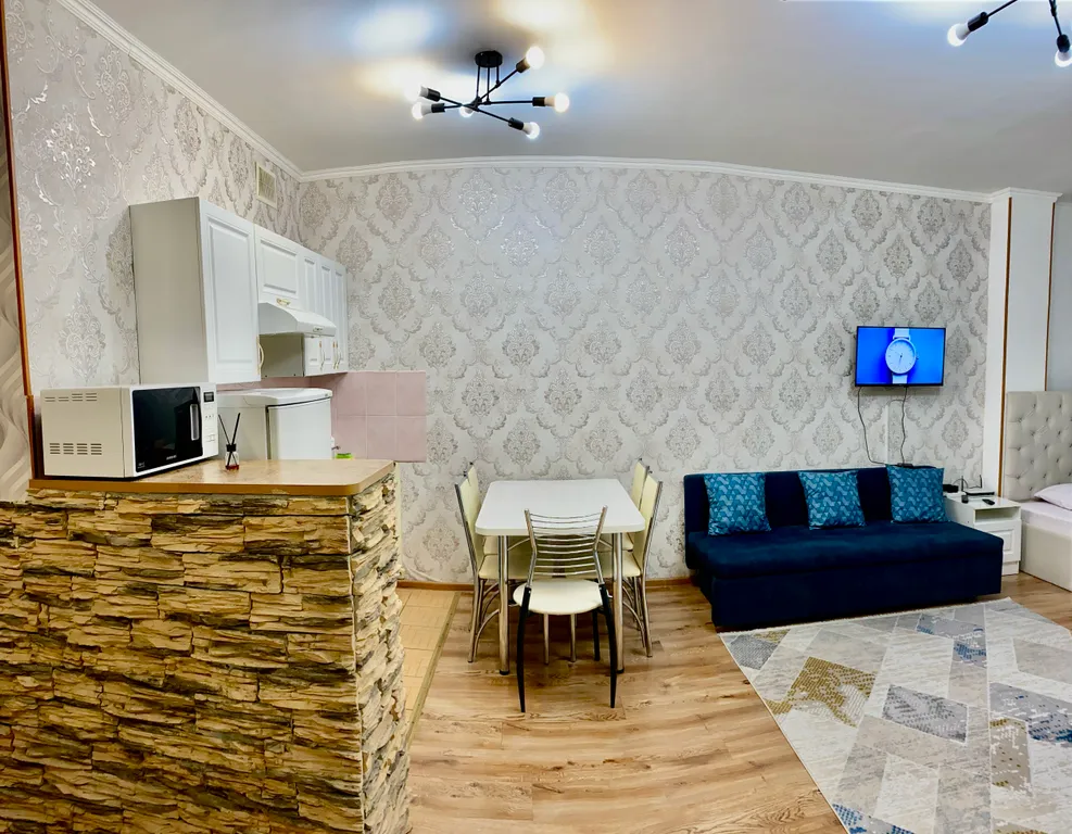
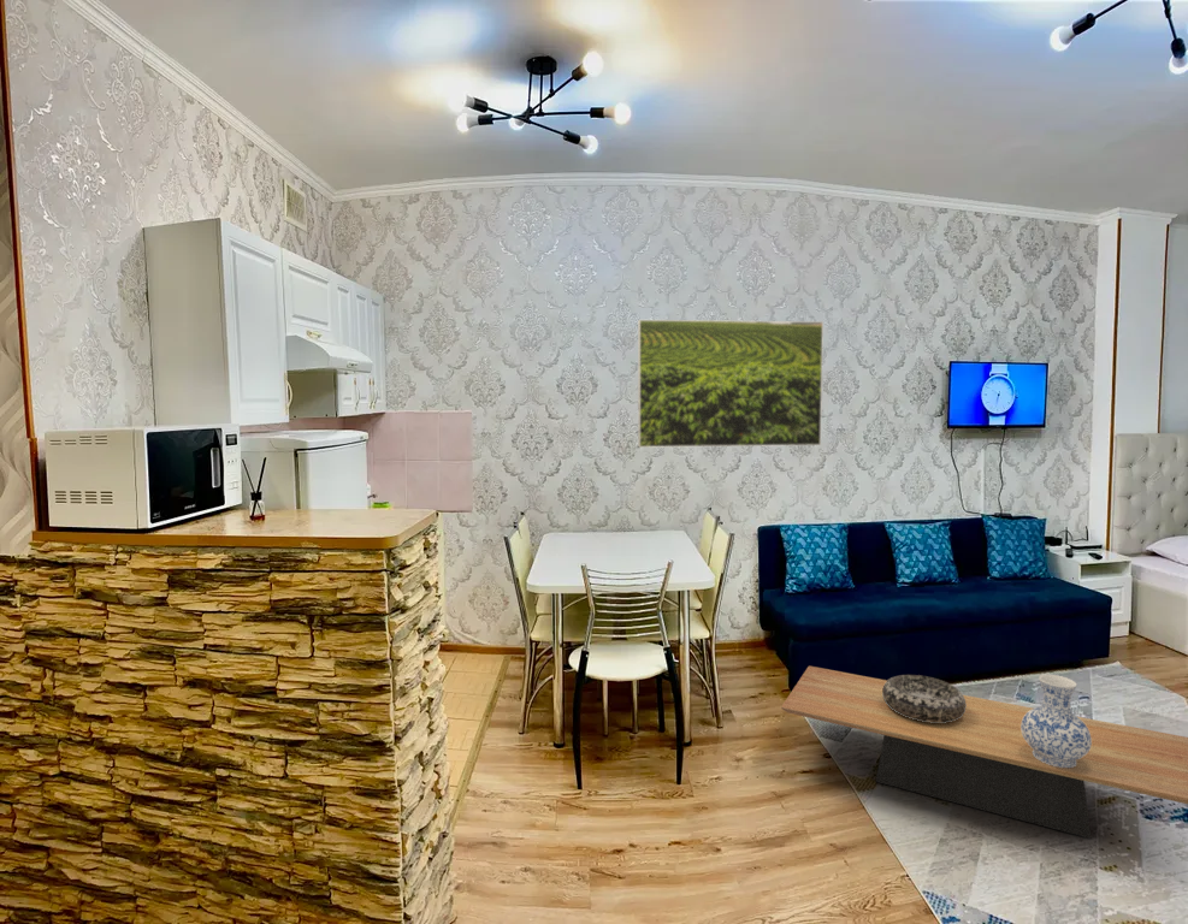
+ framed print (731, 384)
+ vase (1056, 718)
+ decorative bowl (922, 698)
+ coffee table (976, 757)
